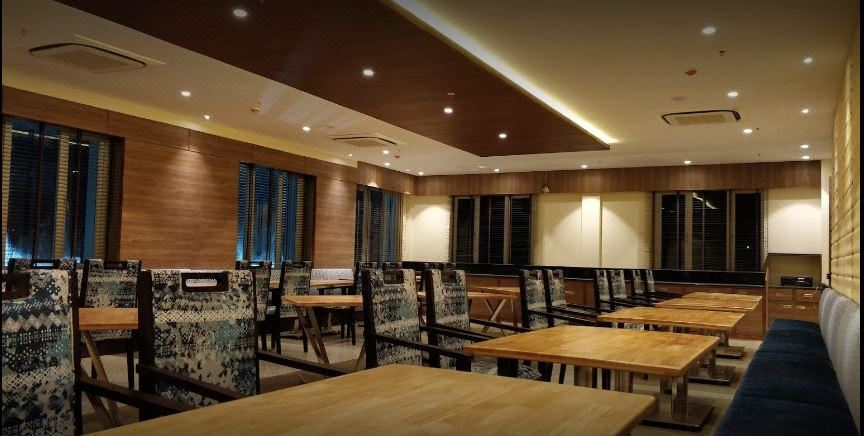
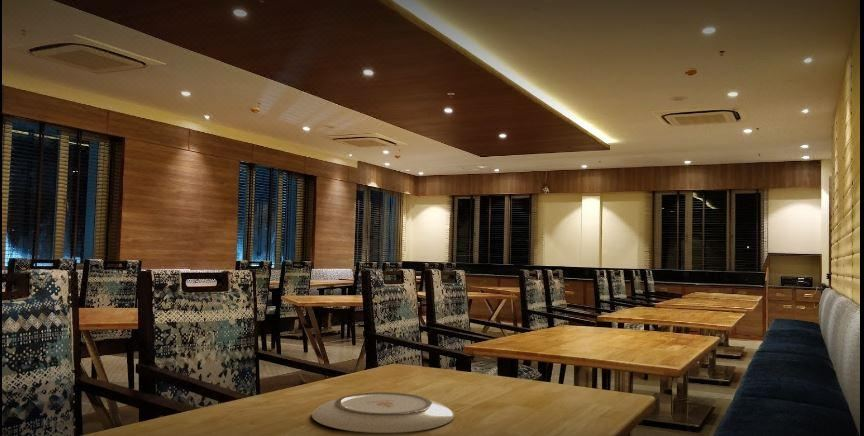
+ plate (383, 408)
